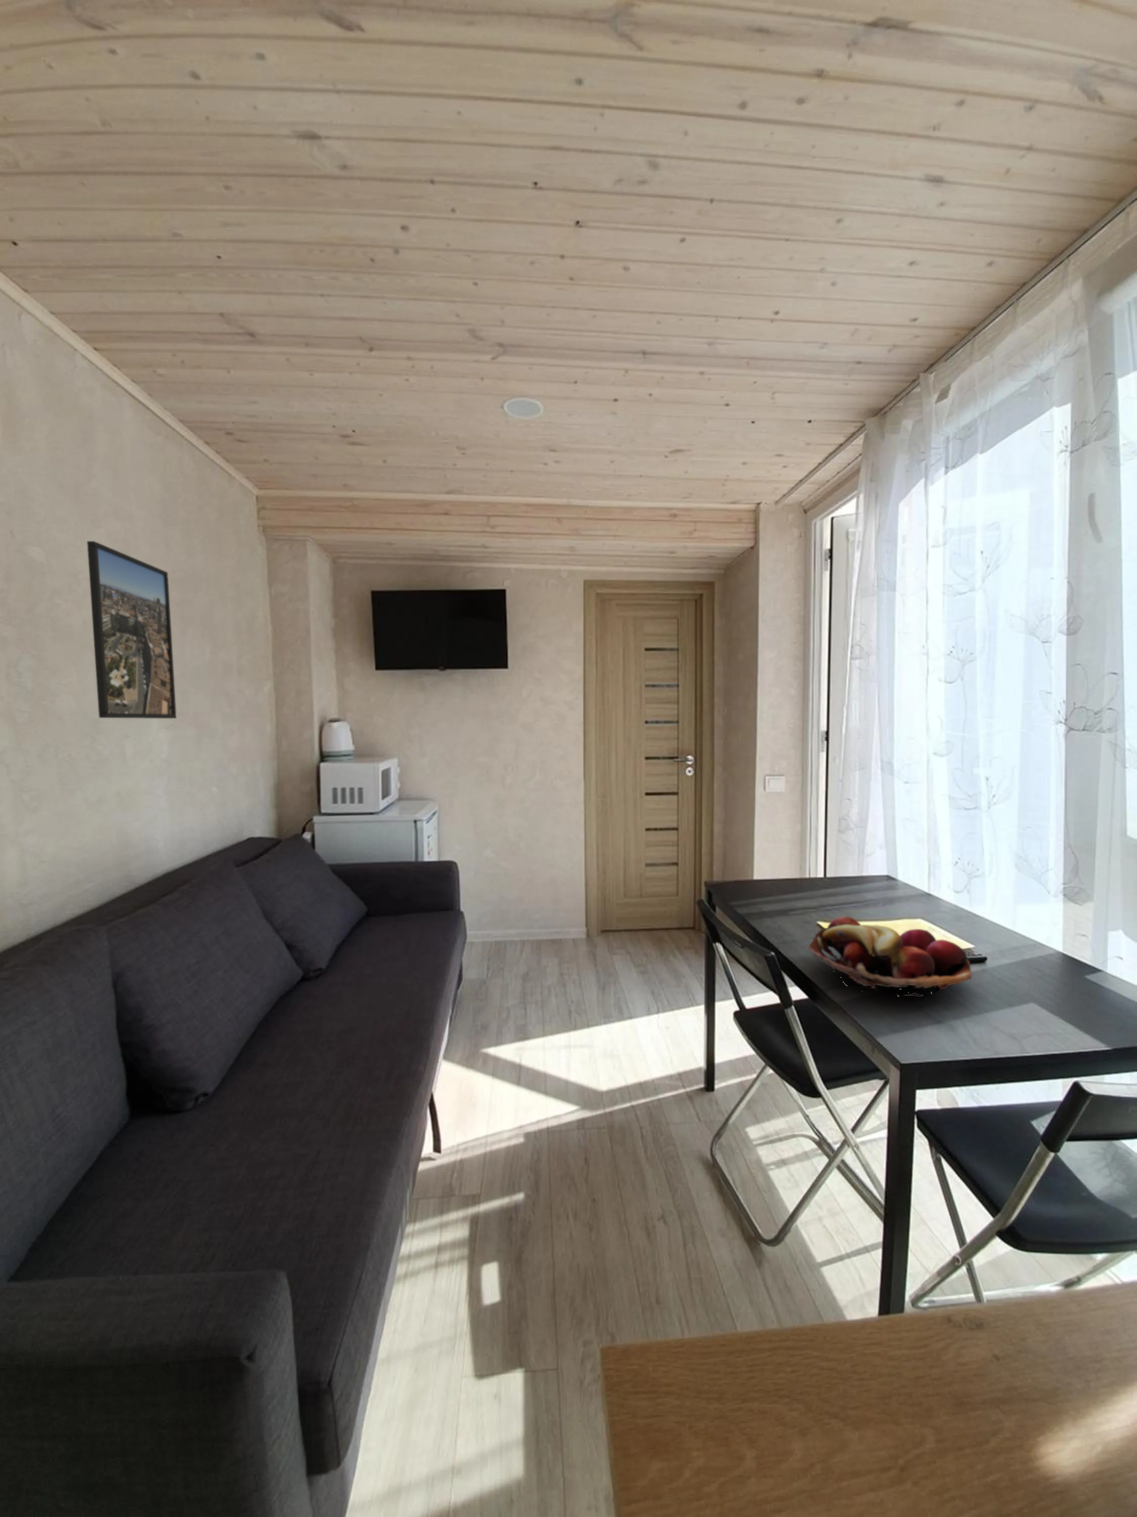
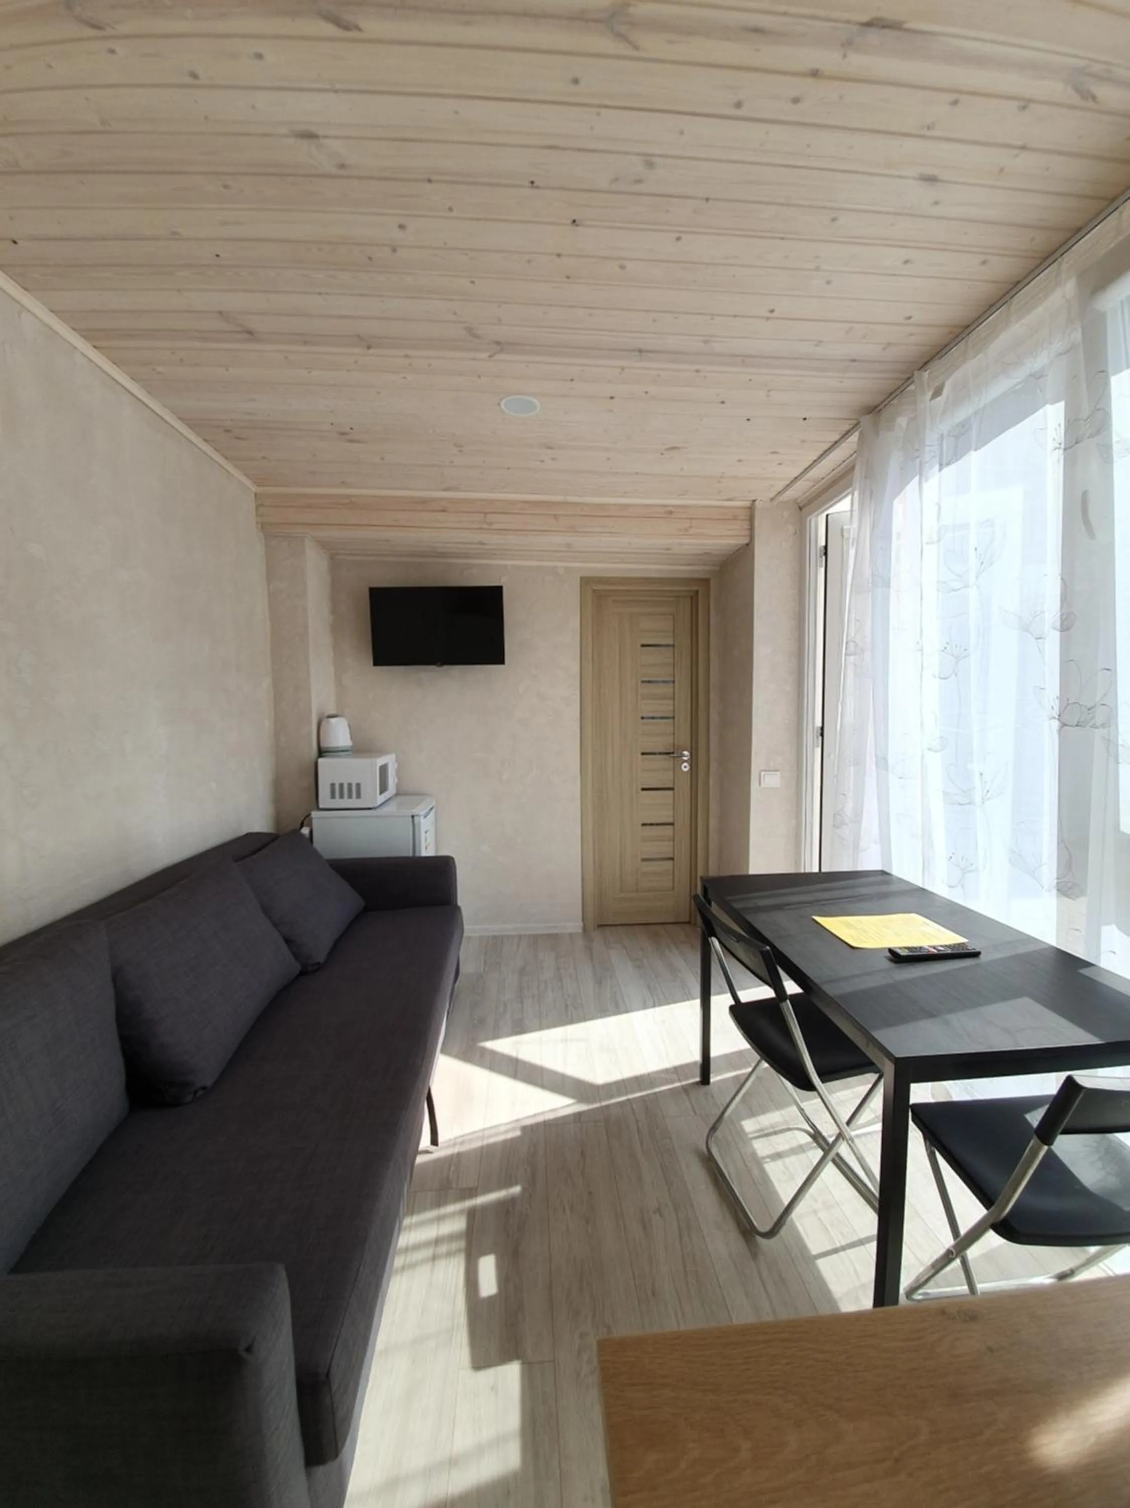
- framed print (136, 639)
- fruit basket (886, 953)
